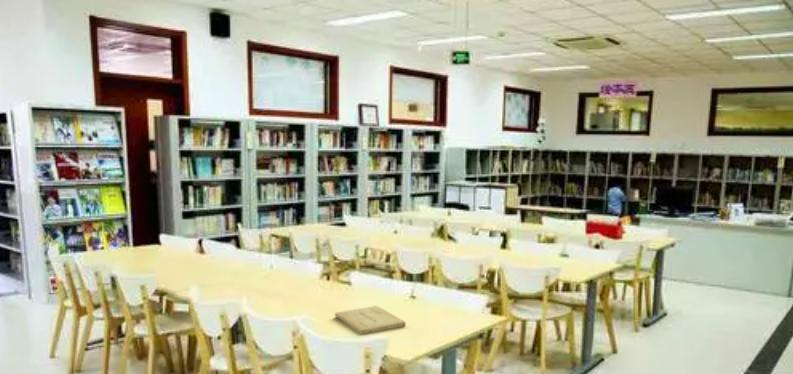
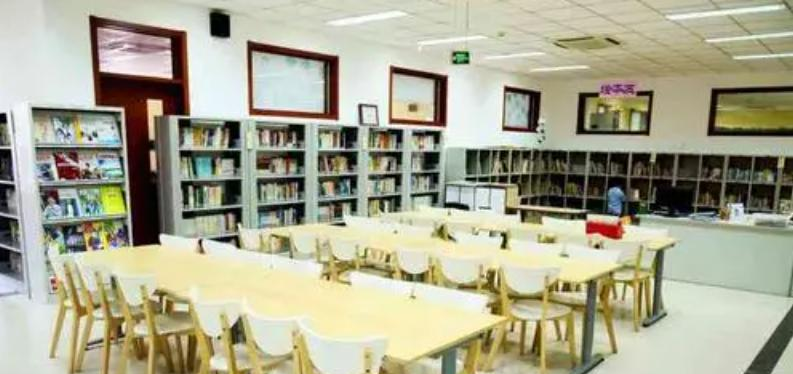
- book (369, 319)
